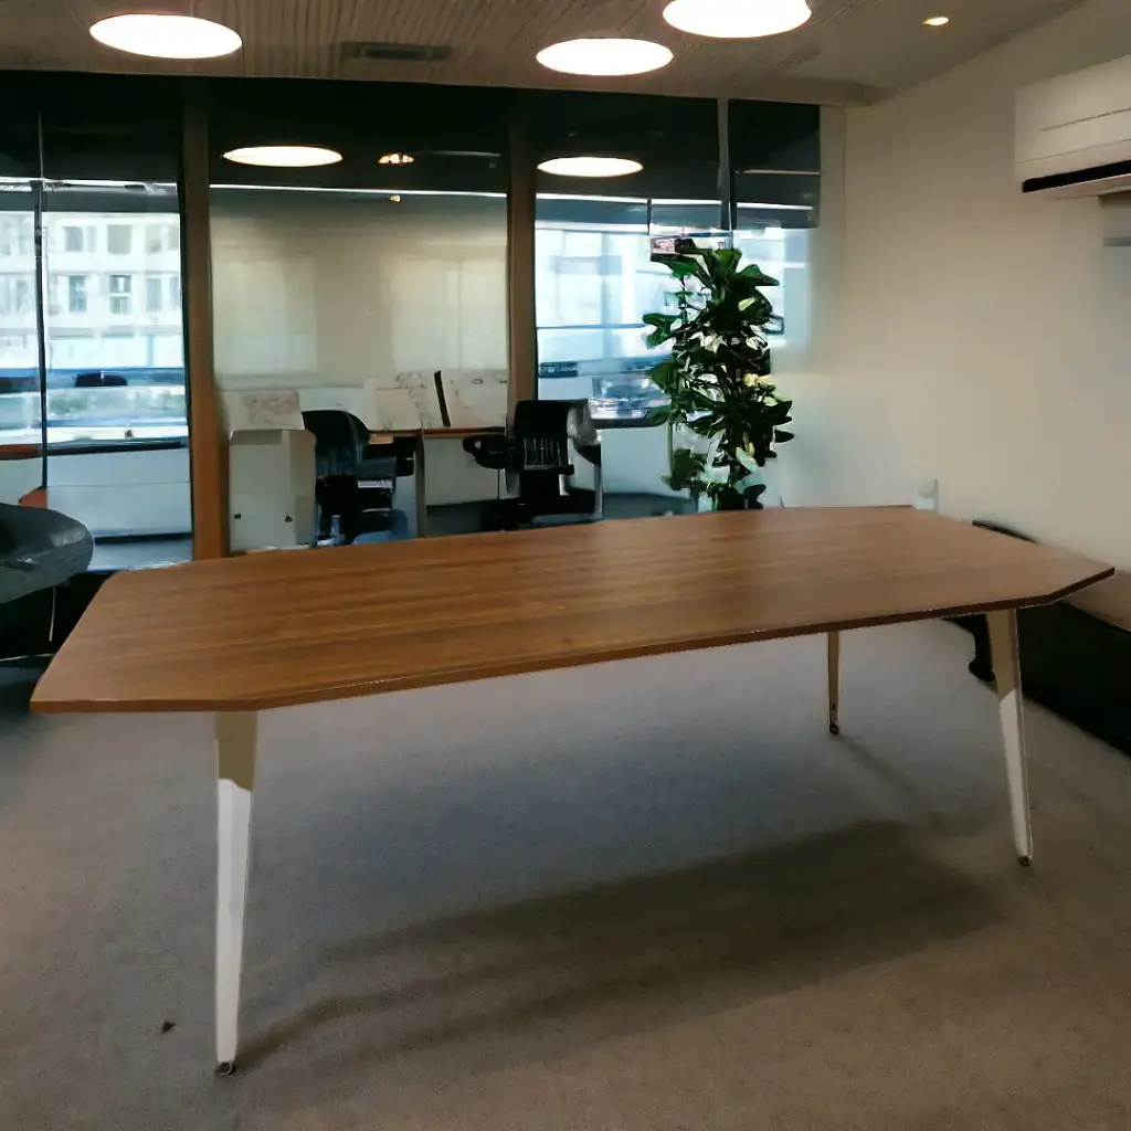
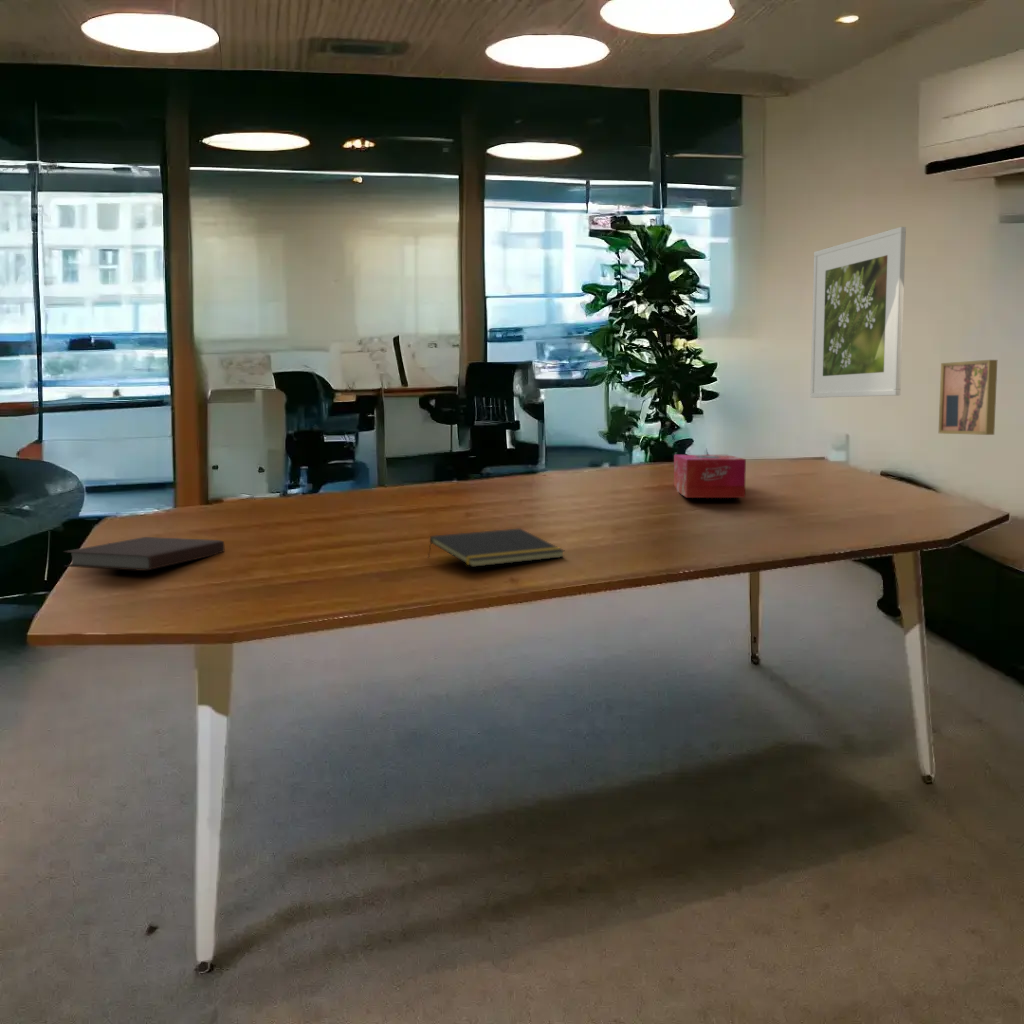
+ notebook (147, 552)
+ notepad (497, 546)
+ wall art (966, 397)
+ tissue box (707, 475)
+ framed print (854, 319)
